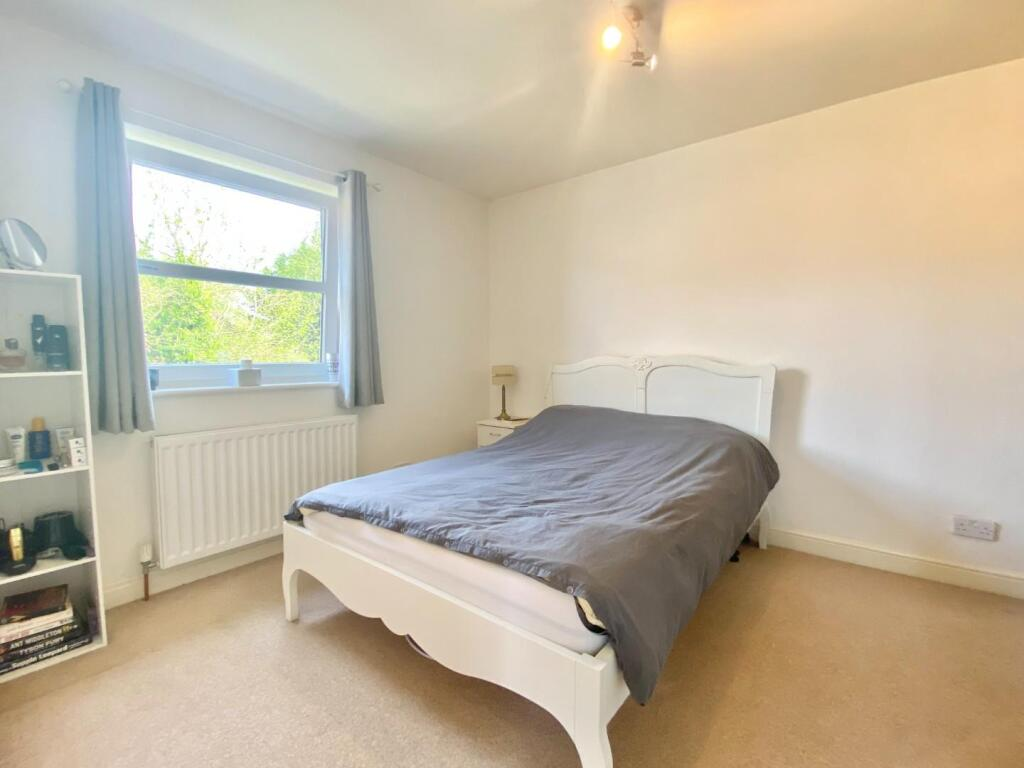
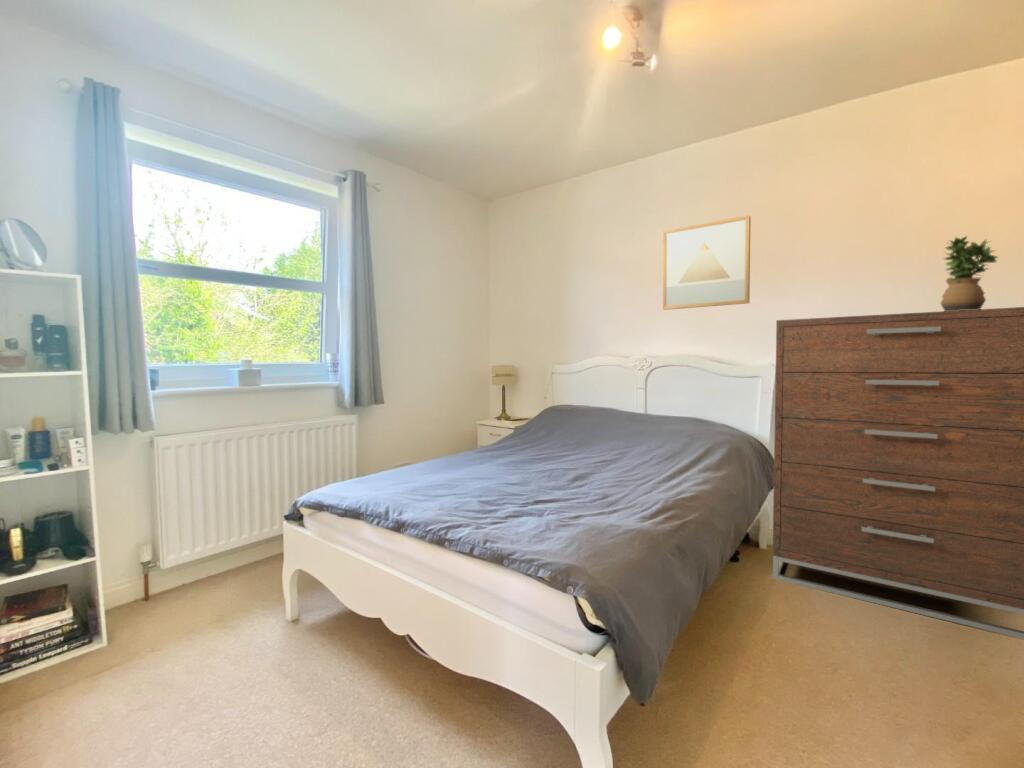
+ wall art (704, 265)
+ dresser (895, 454)
+ potted plant (966, 274)
